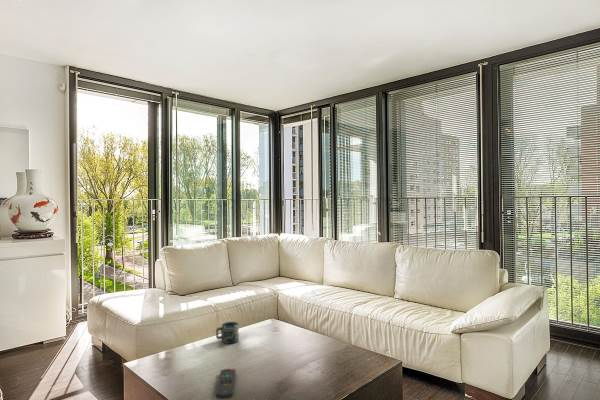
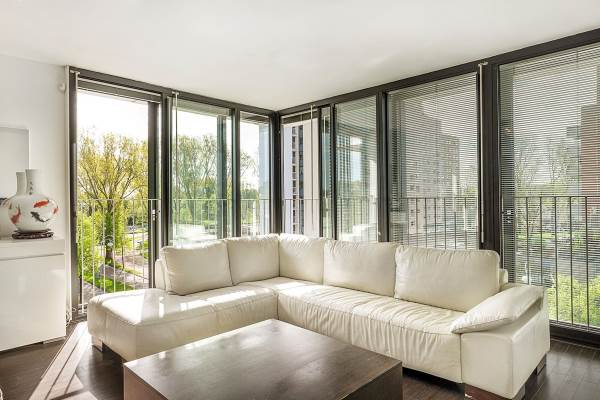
- cup (227, 332)
- remote control (226, 382)
